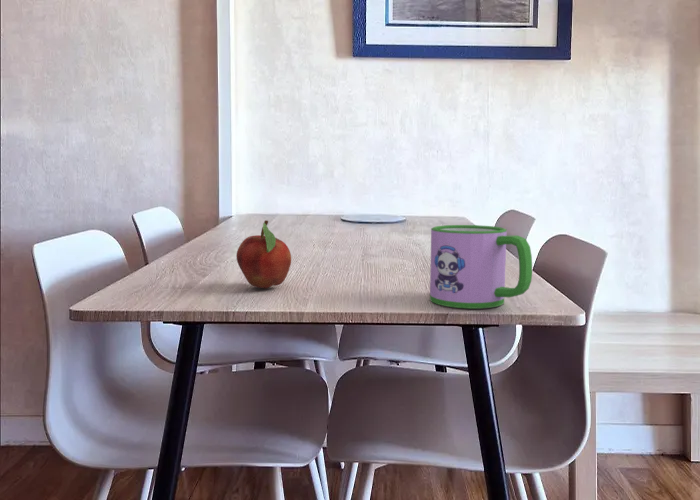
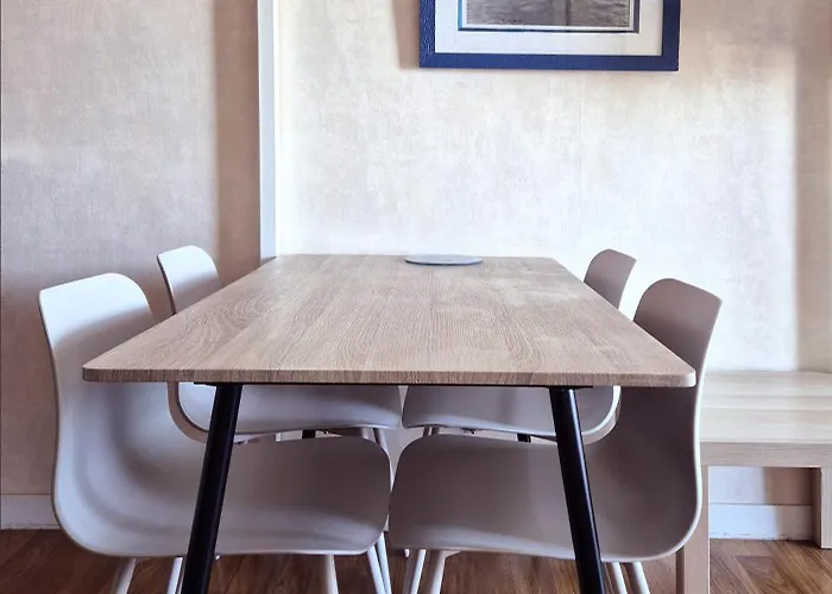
- mug (480, 266)
- fruit (264, 254)
